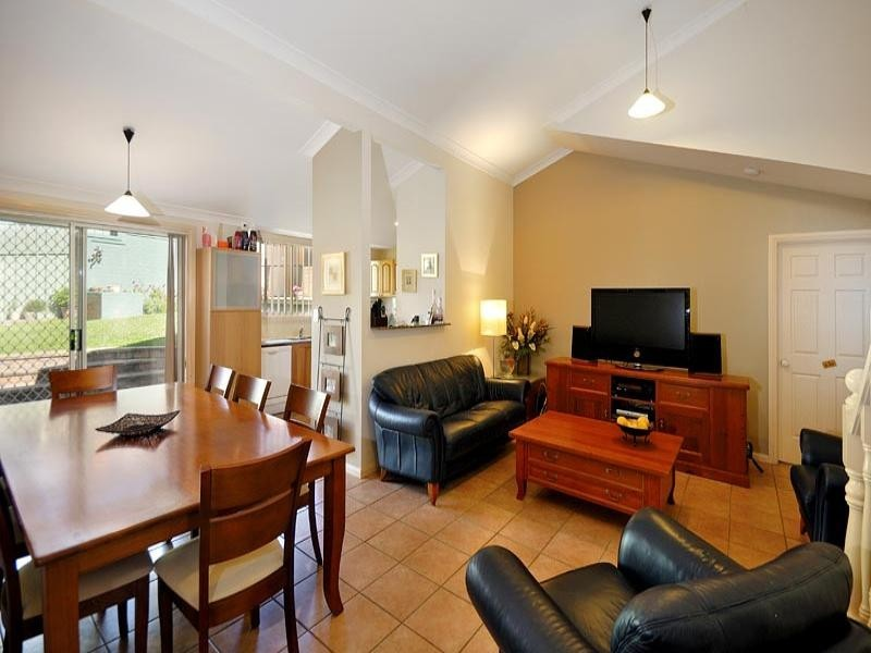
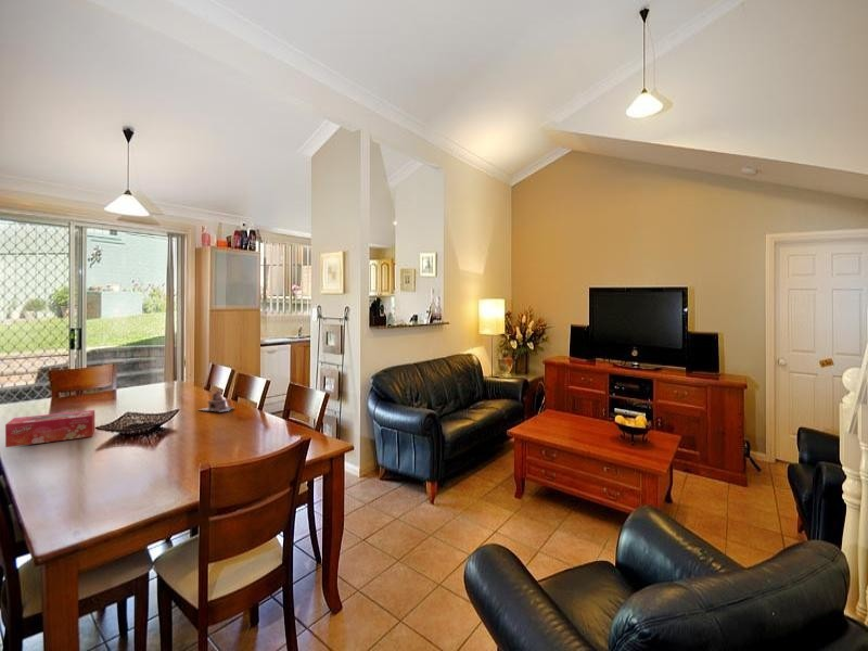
+ tissue box (53, 426)
+ teapot (218, 400)
